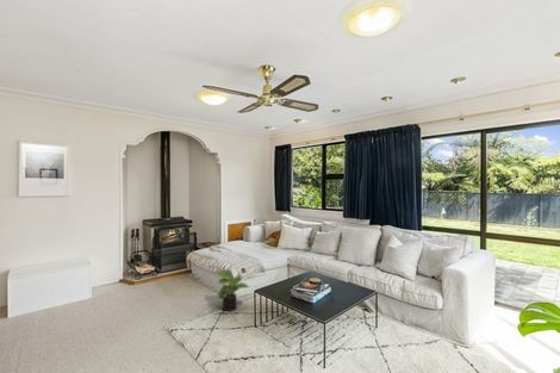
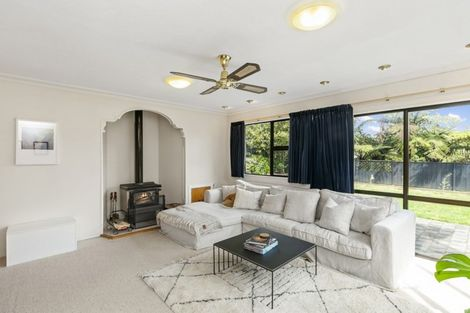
- potted plant (230, 290)
